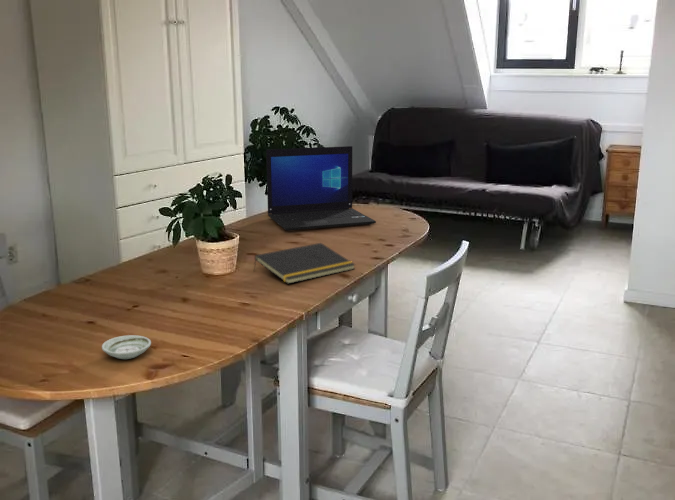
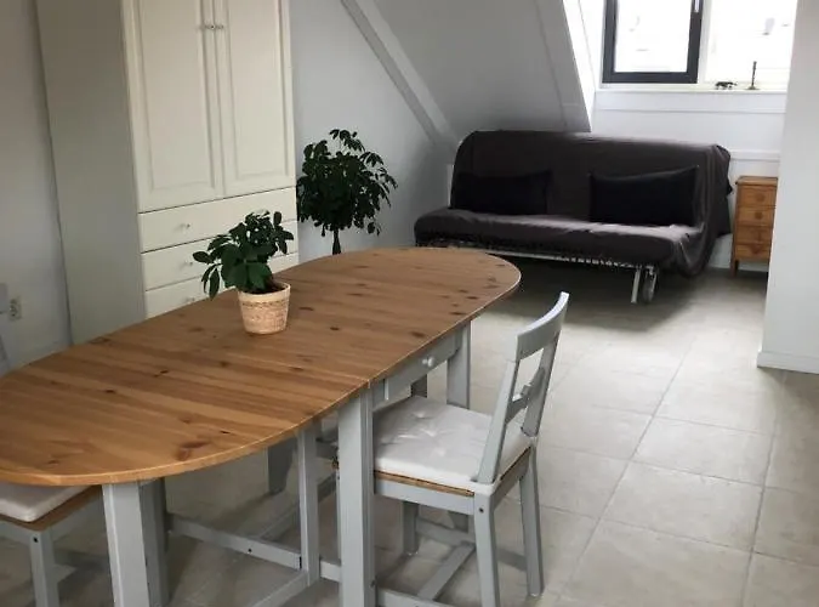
- notepad (305, 262)
- saucer (126, 348)
- laptop (320, 186)
